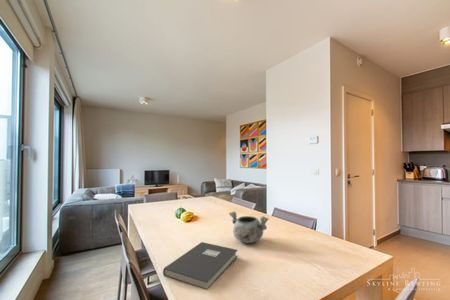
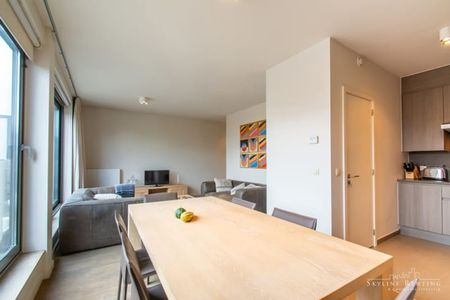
- decorative bowl (247, 226)
- book (203, 261)
